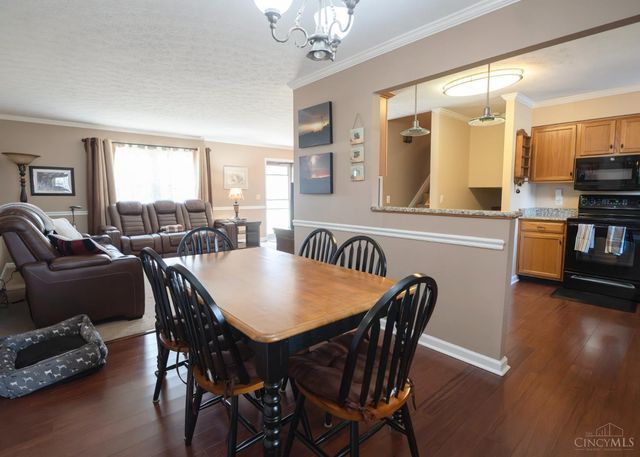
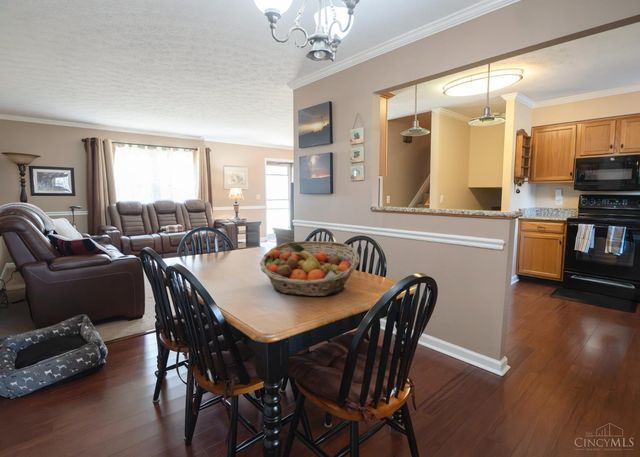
+ fruit basket (309, 266)
